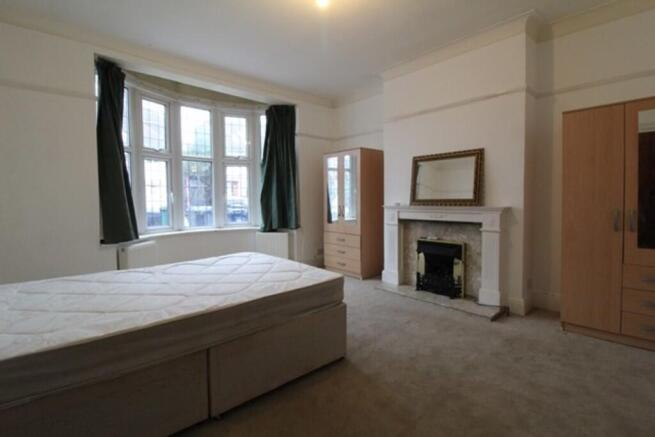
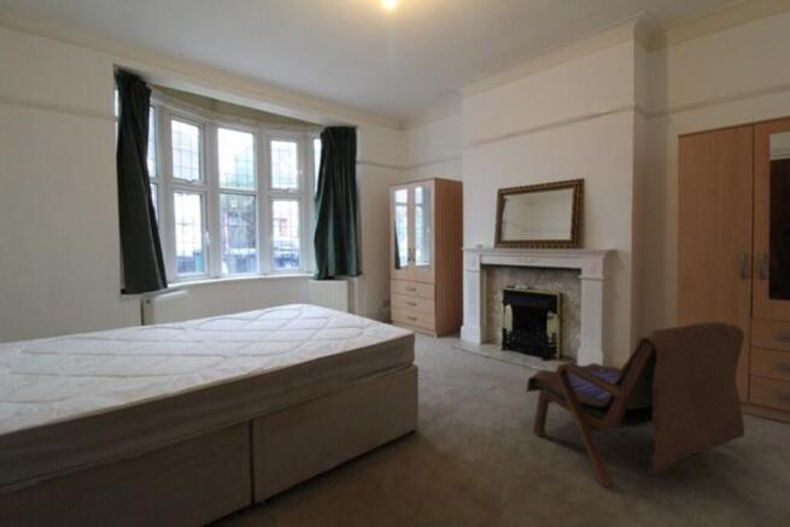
+ armchair (620, 381)
